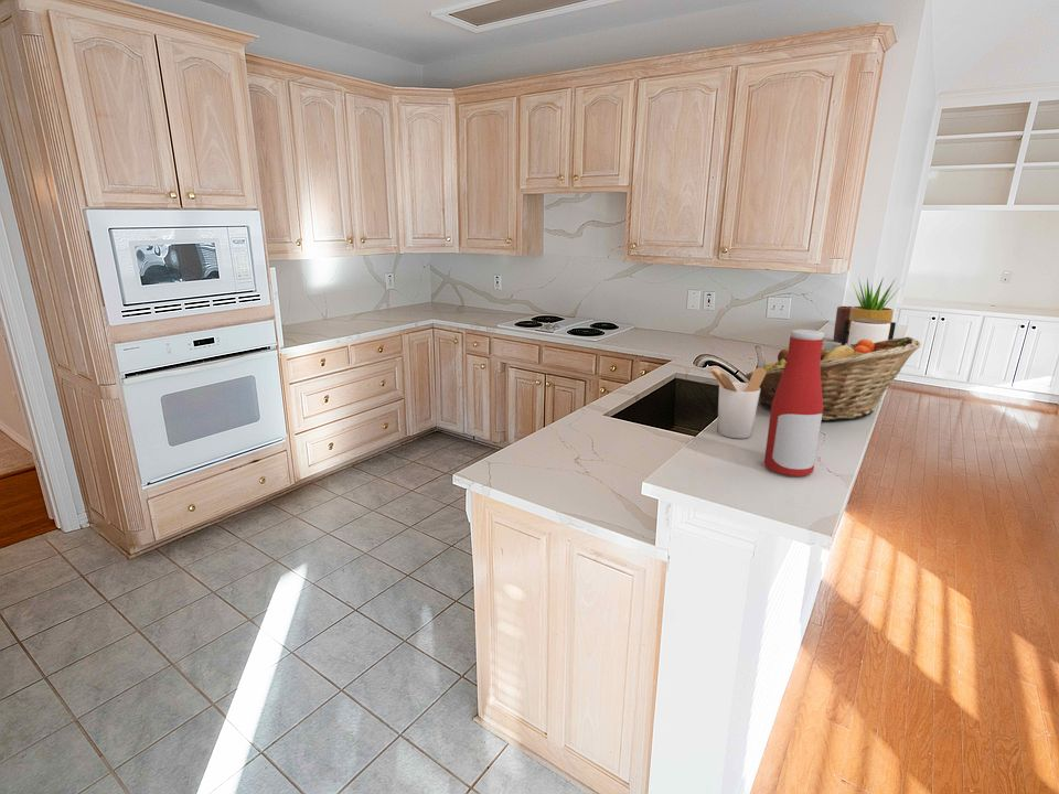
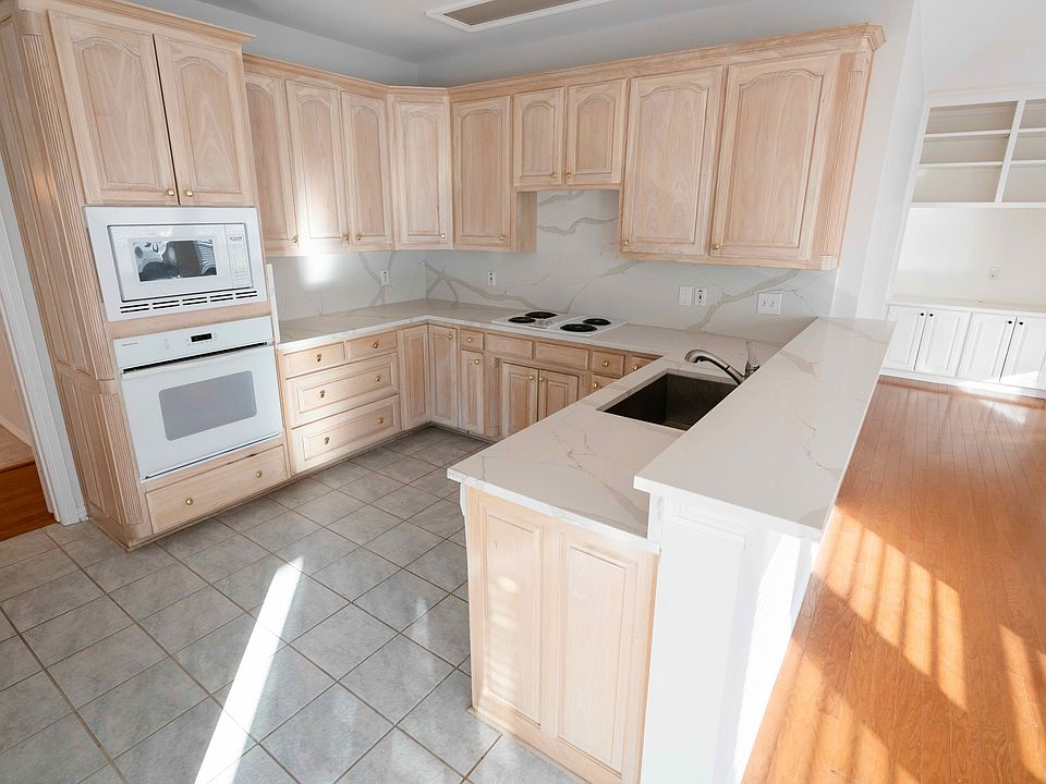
- jar (866, 339)
- bottle (798, 401)
- potted plant (870, 314)
- fruit basket (828, 371)
- candle (844, 322)
- utensil holder (731, 399)
